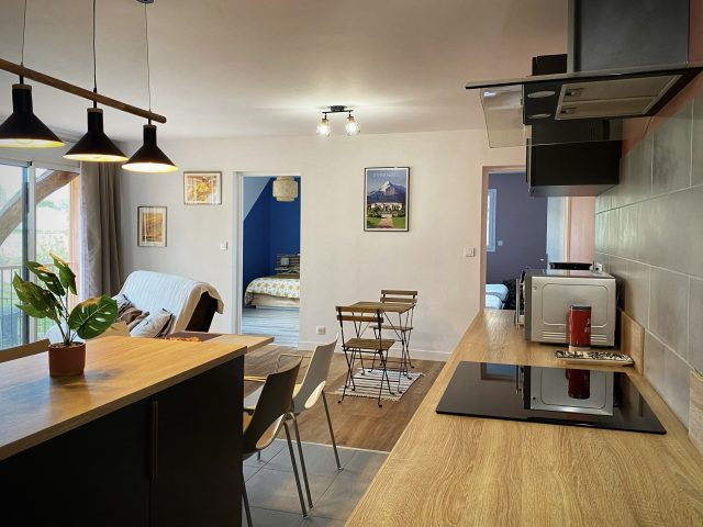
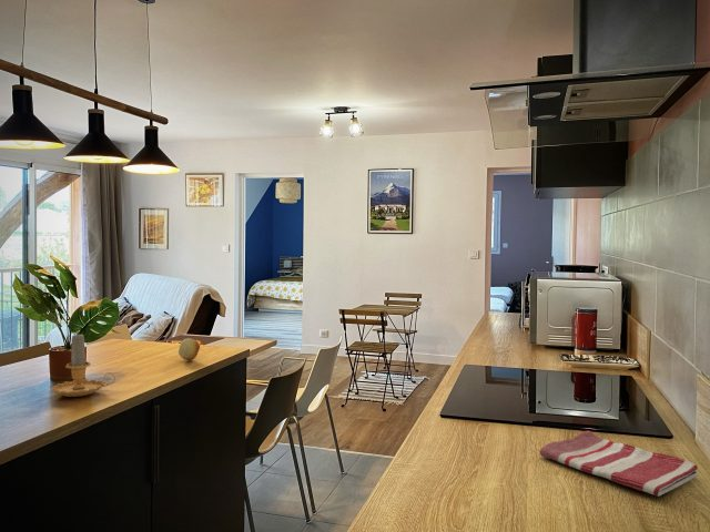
+ fruit (189, 349)
+ dish towel (616, 459)
+ candle (83, 362)
